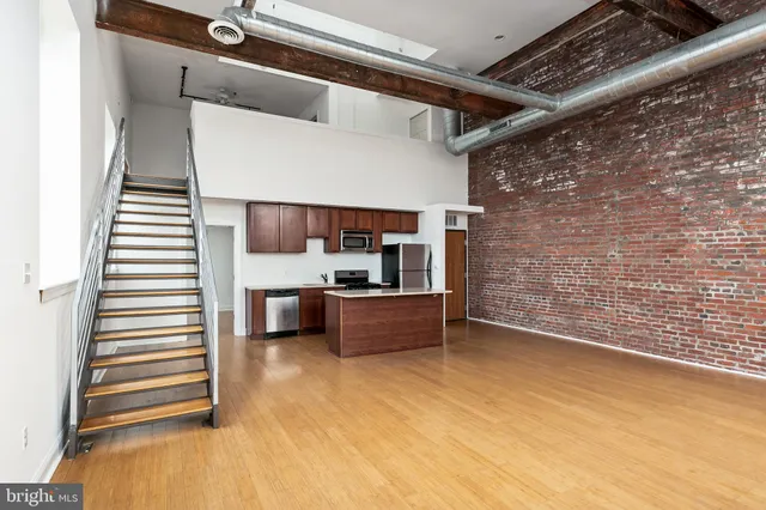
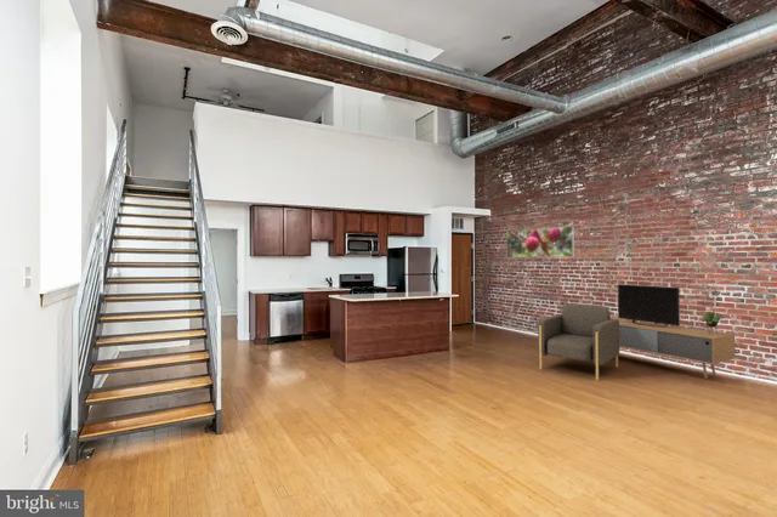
+ armchair (578, 336)
+ media console (645, 324)
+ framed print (537, 243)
